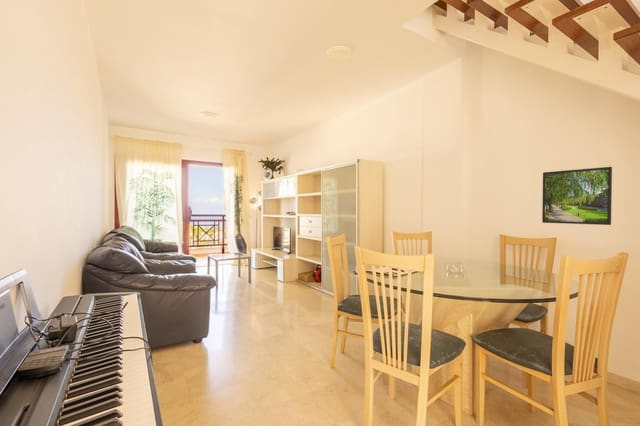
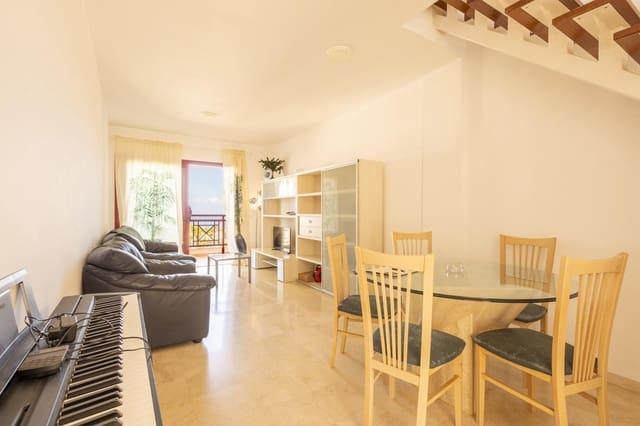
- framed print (574, 196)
